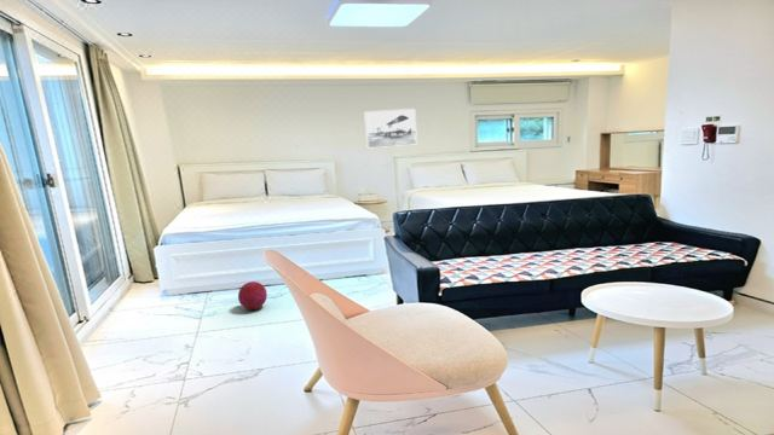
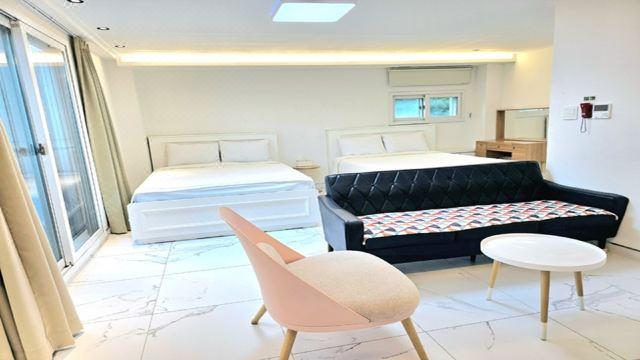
- ball (252, 295)
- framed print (391, 128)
